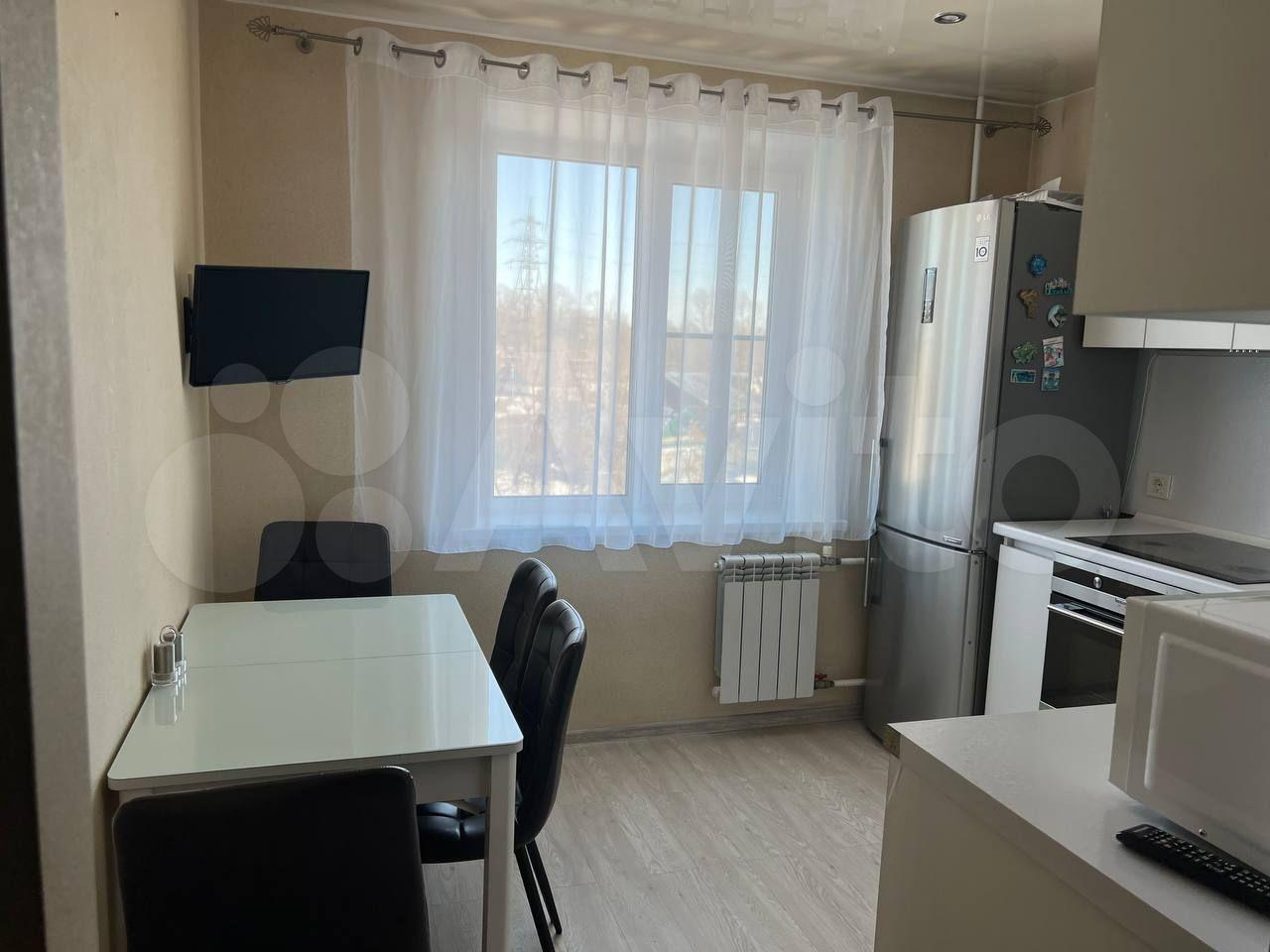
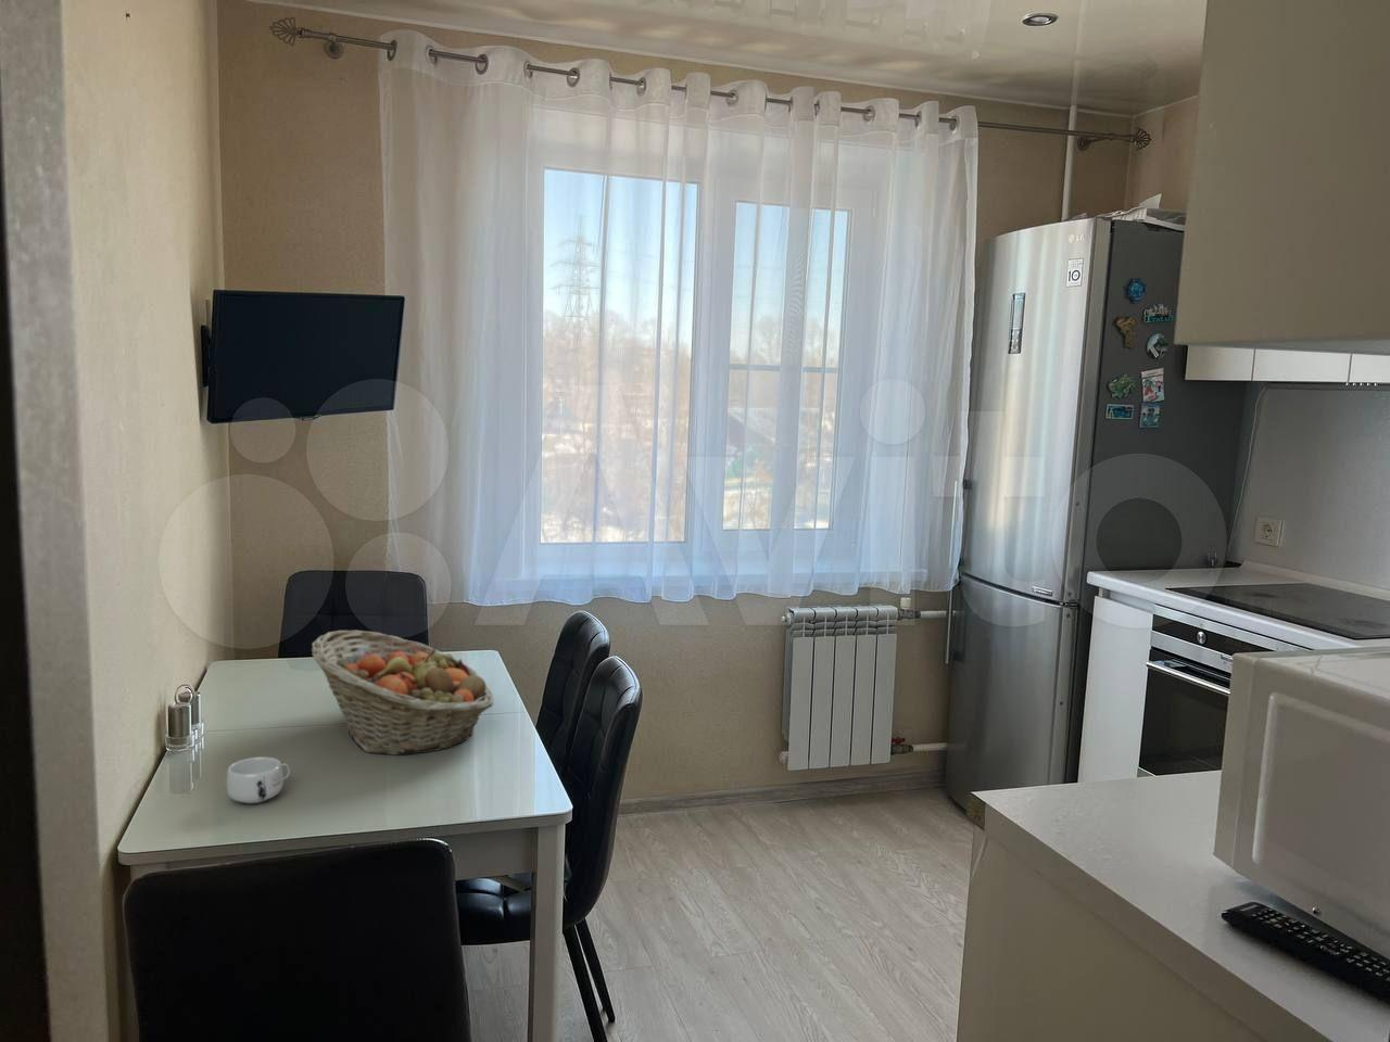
+ mug (260, 779)
+ fruit basket (404, 685)
